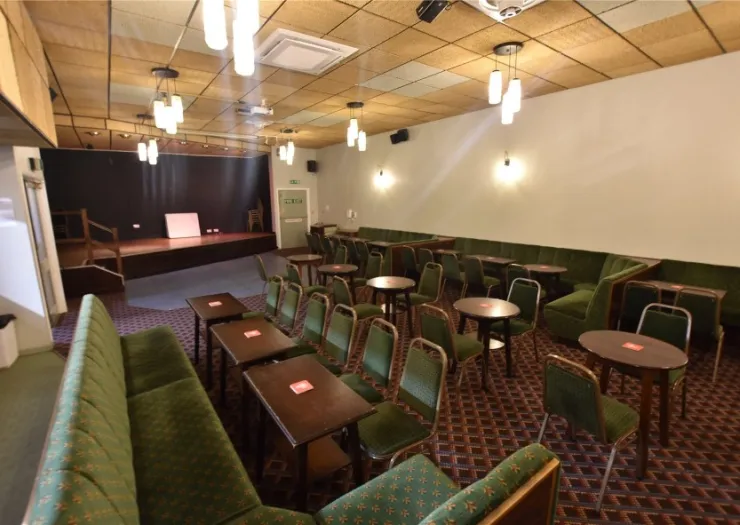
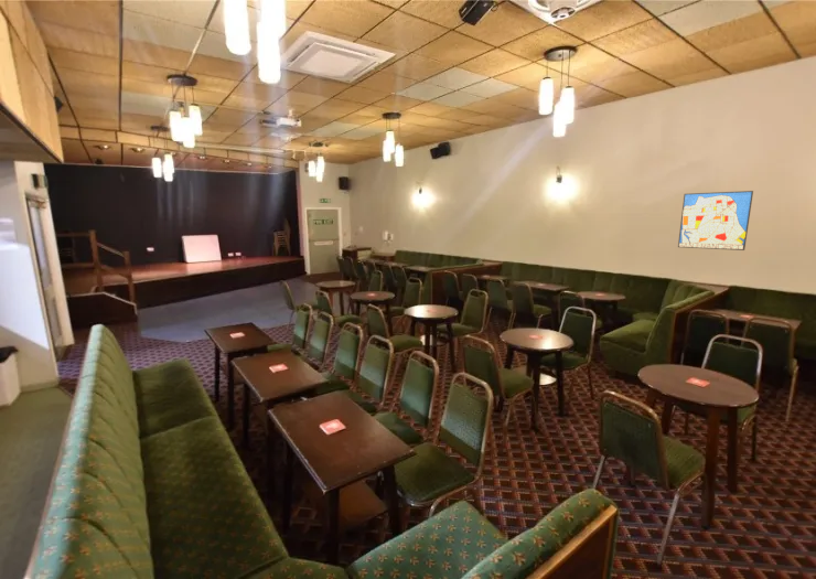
+ wall art (712, 221)
